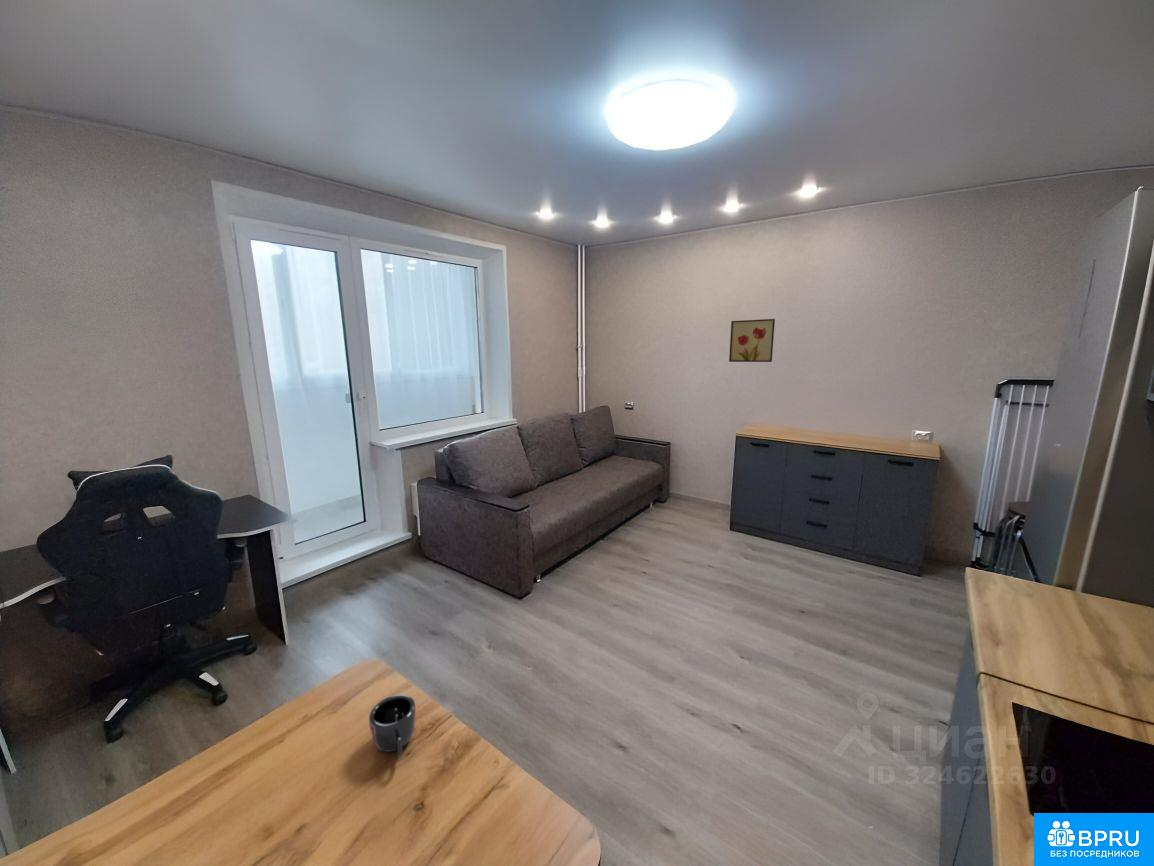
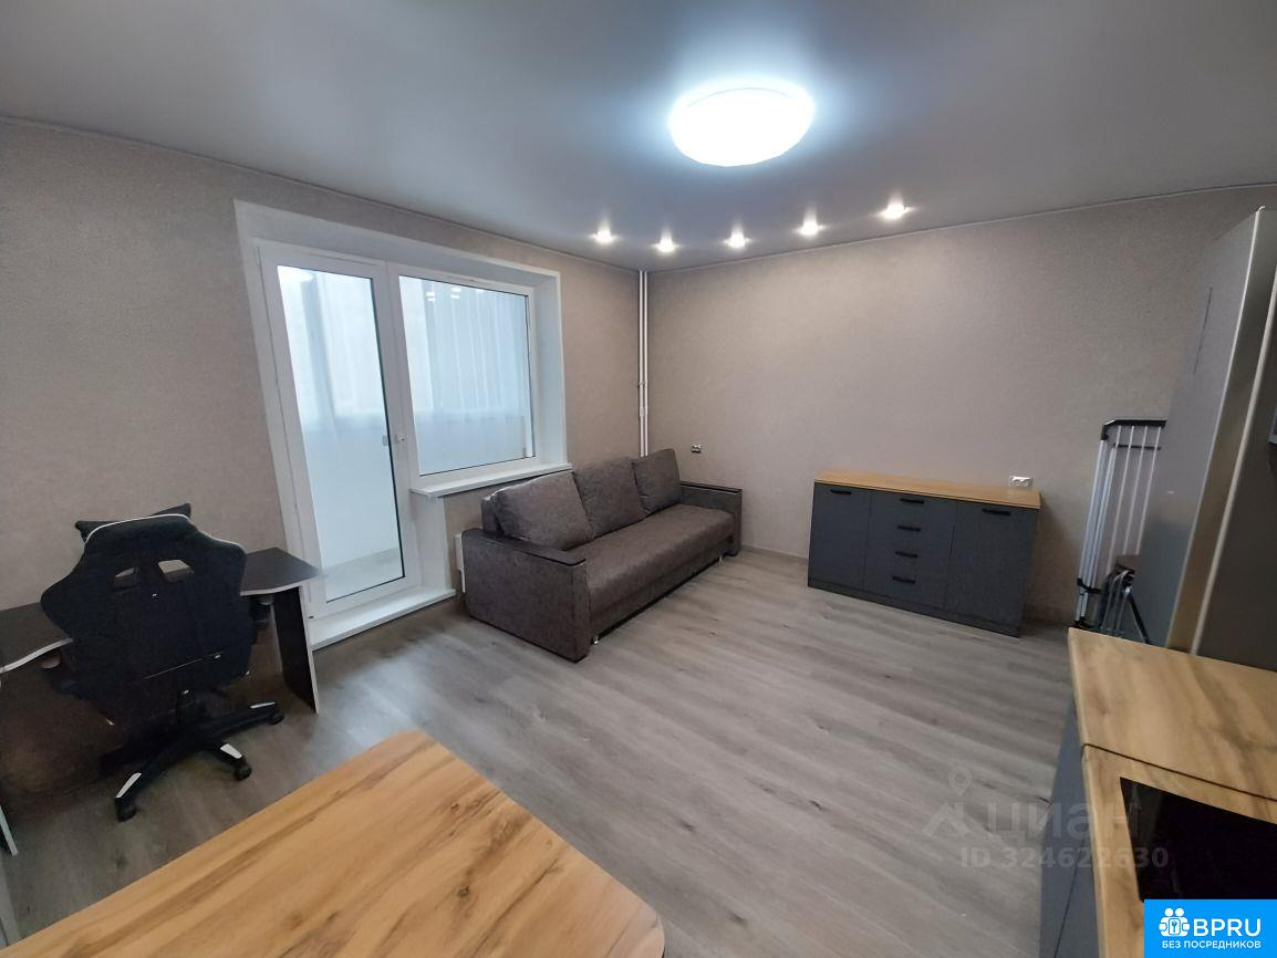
- wall art (751, 341)
- mug (395, 730)
